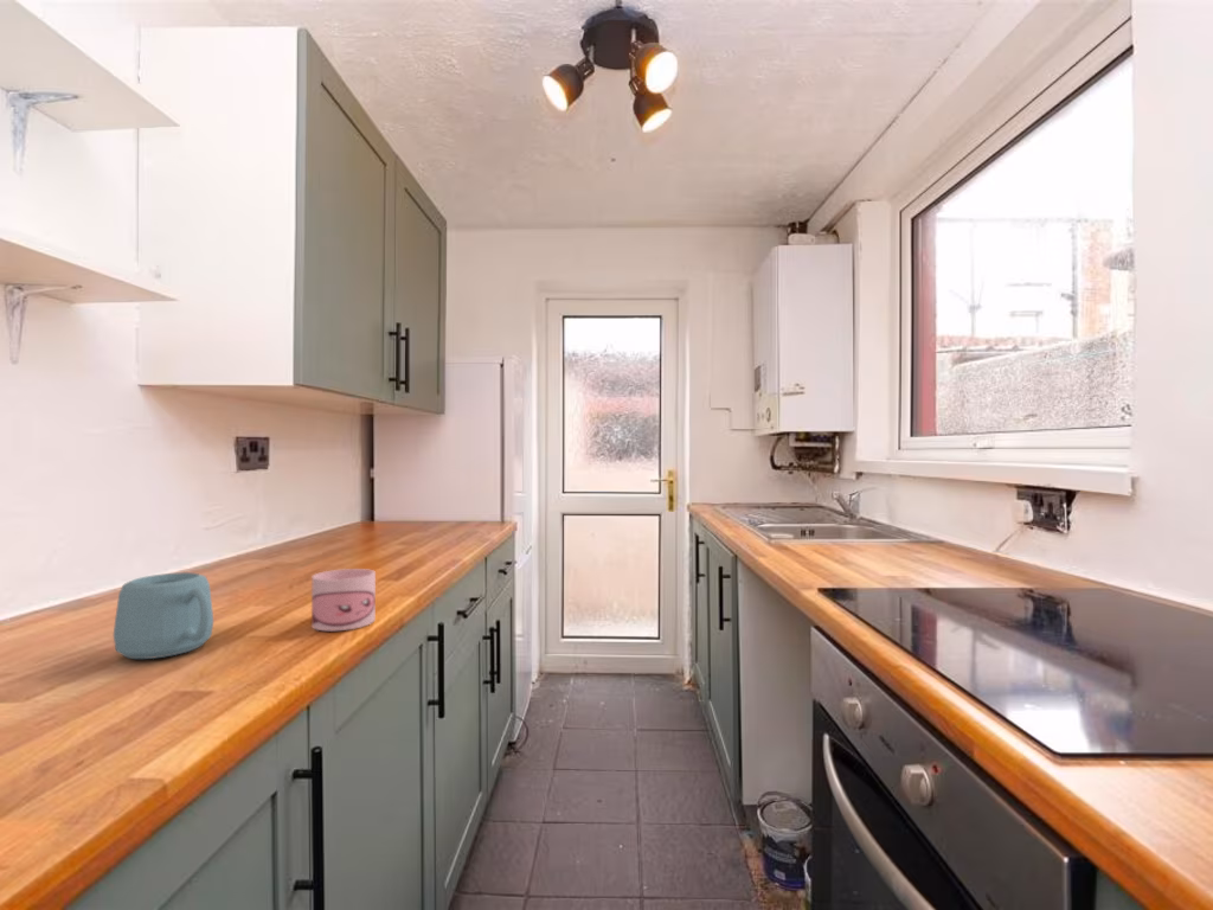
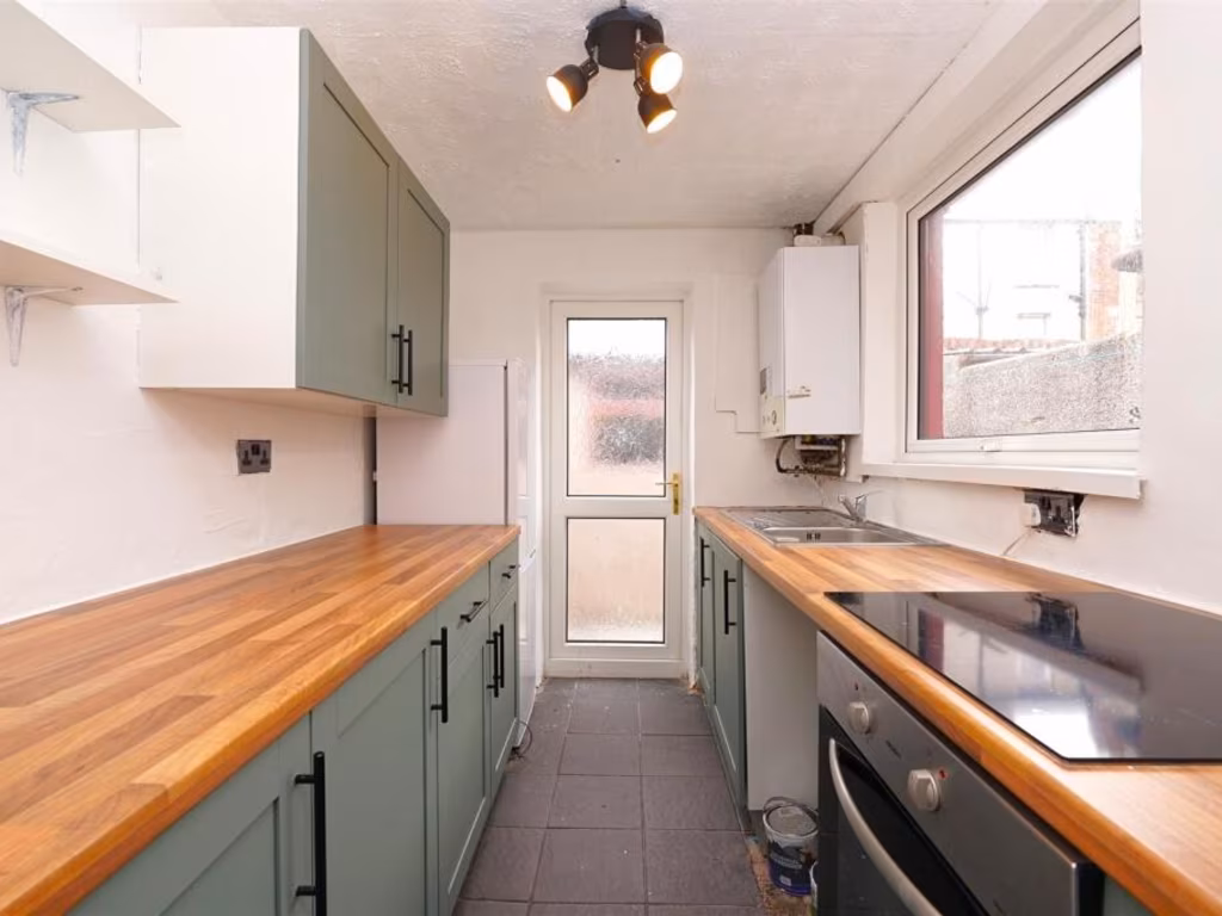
- mug (173, 615)
- mug (341, 596)
